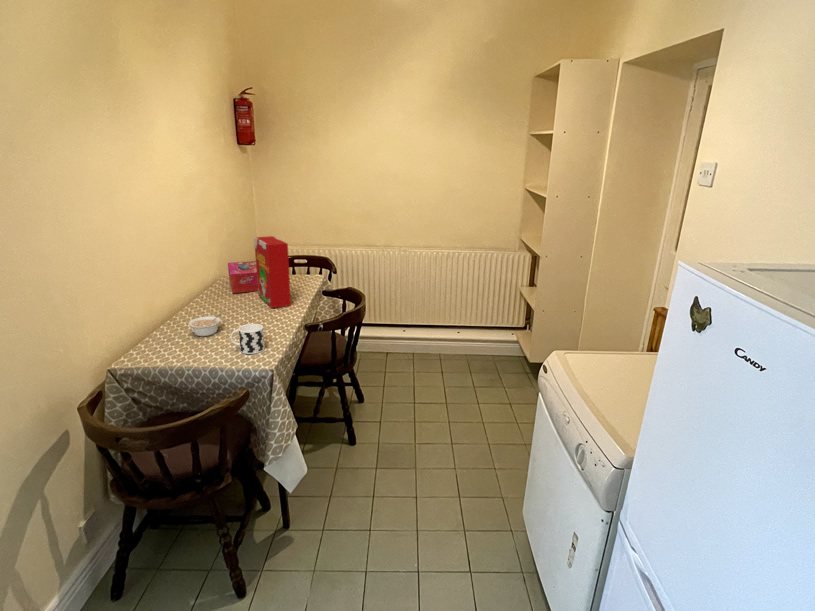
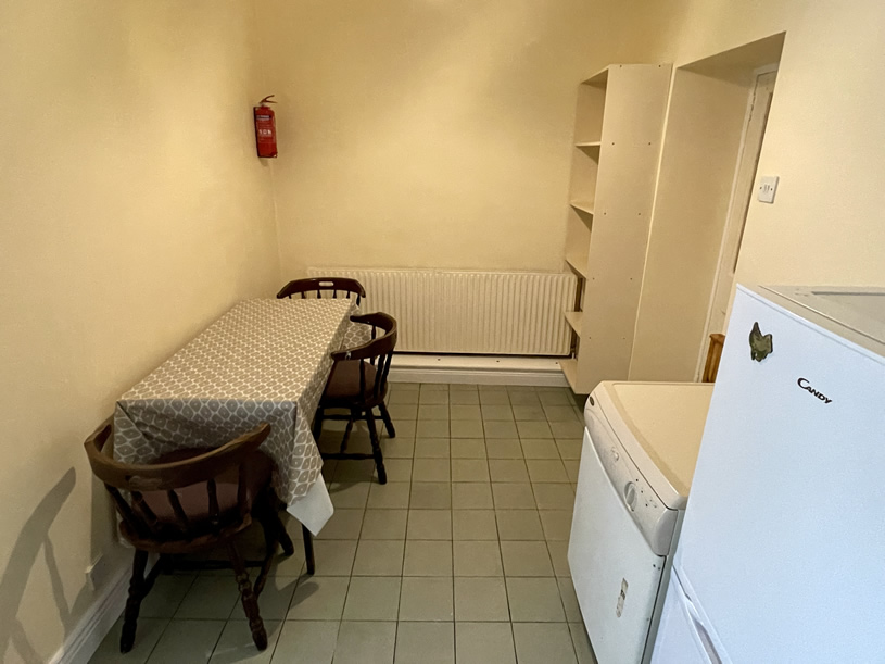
- cup (247, 338)
- legume (205, 325)
- tissue box (244, 276)
- cereal box (271, 271)
